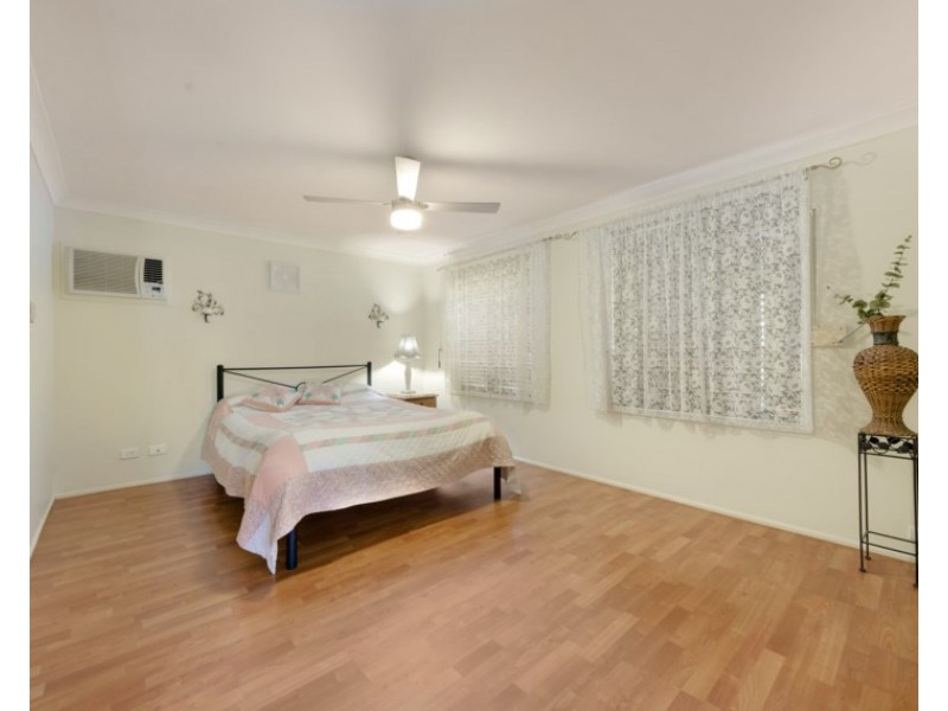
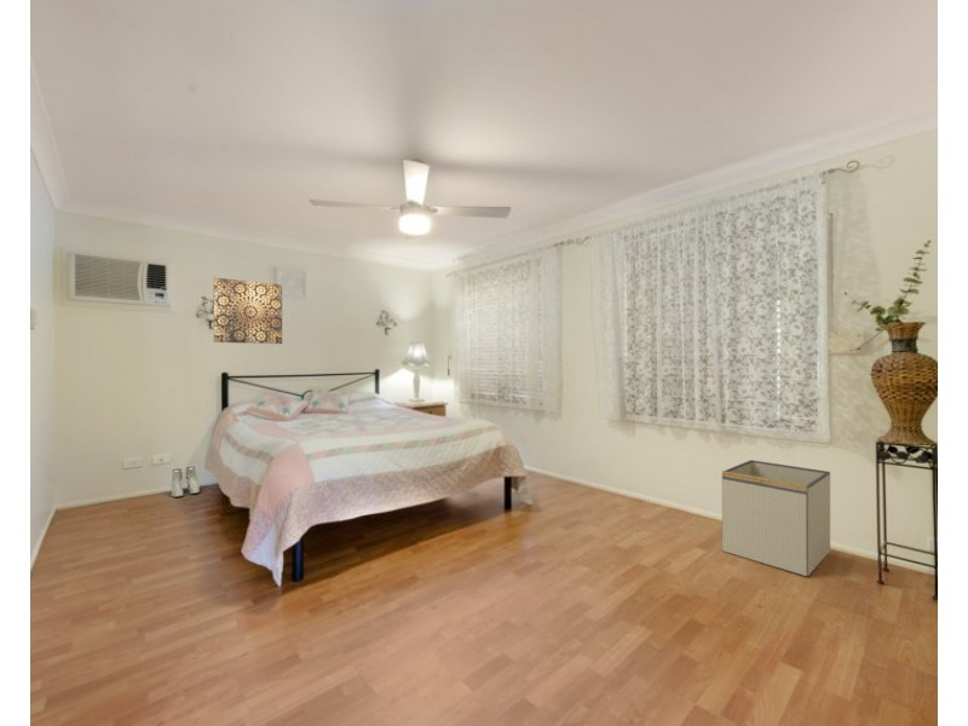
+ storage bin (776, 511)
+ wall art (249, 312)
+ boots (188, 480)
